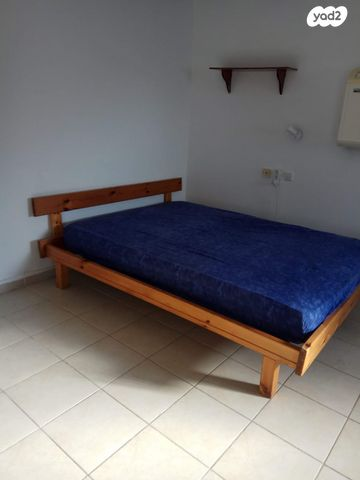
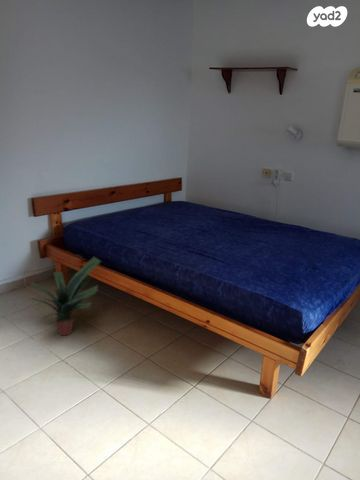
+ potted plant (68, 300)
